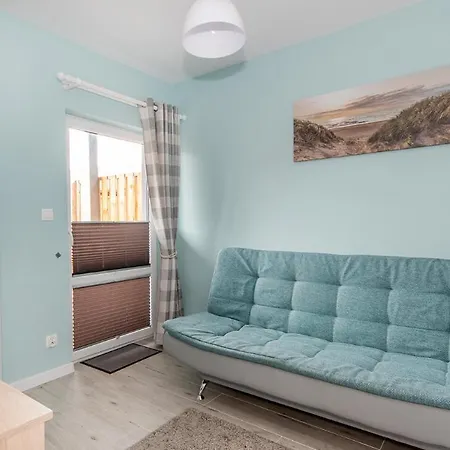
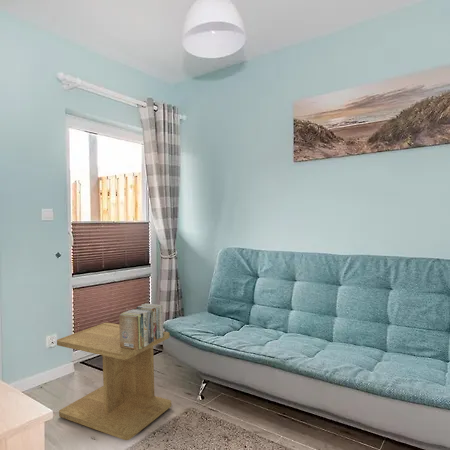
+ books (142, 324)
+ side table (115, 374)
